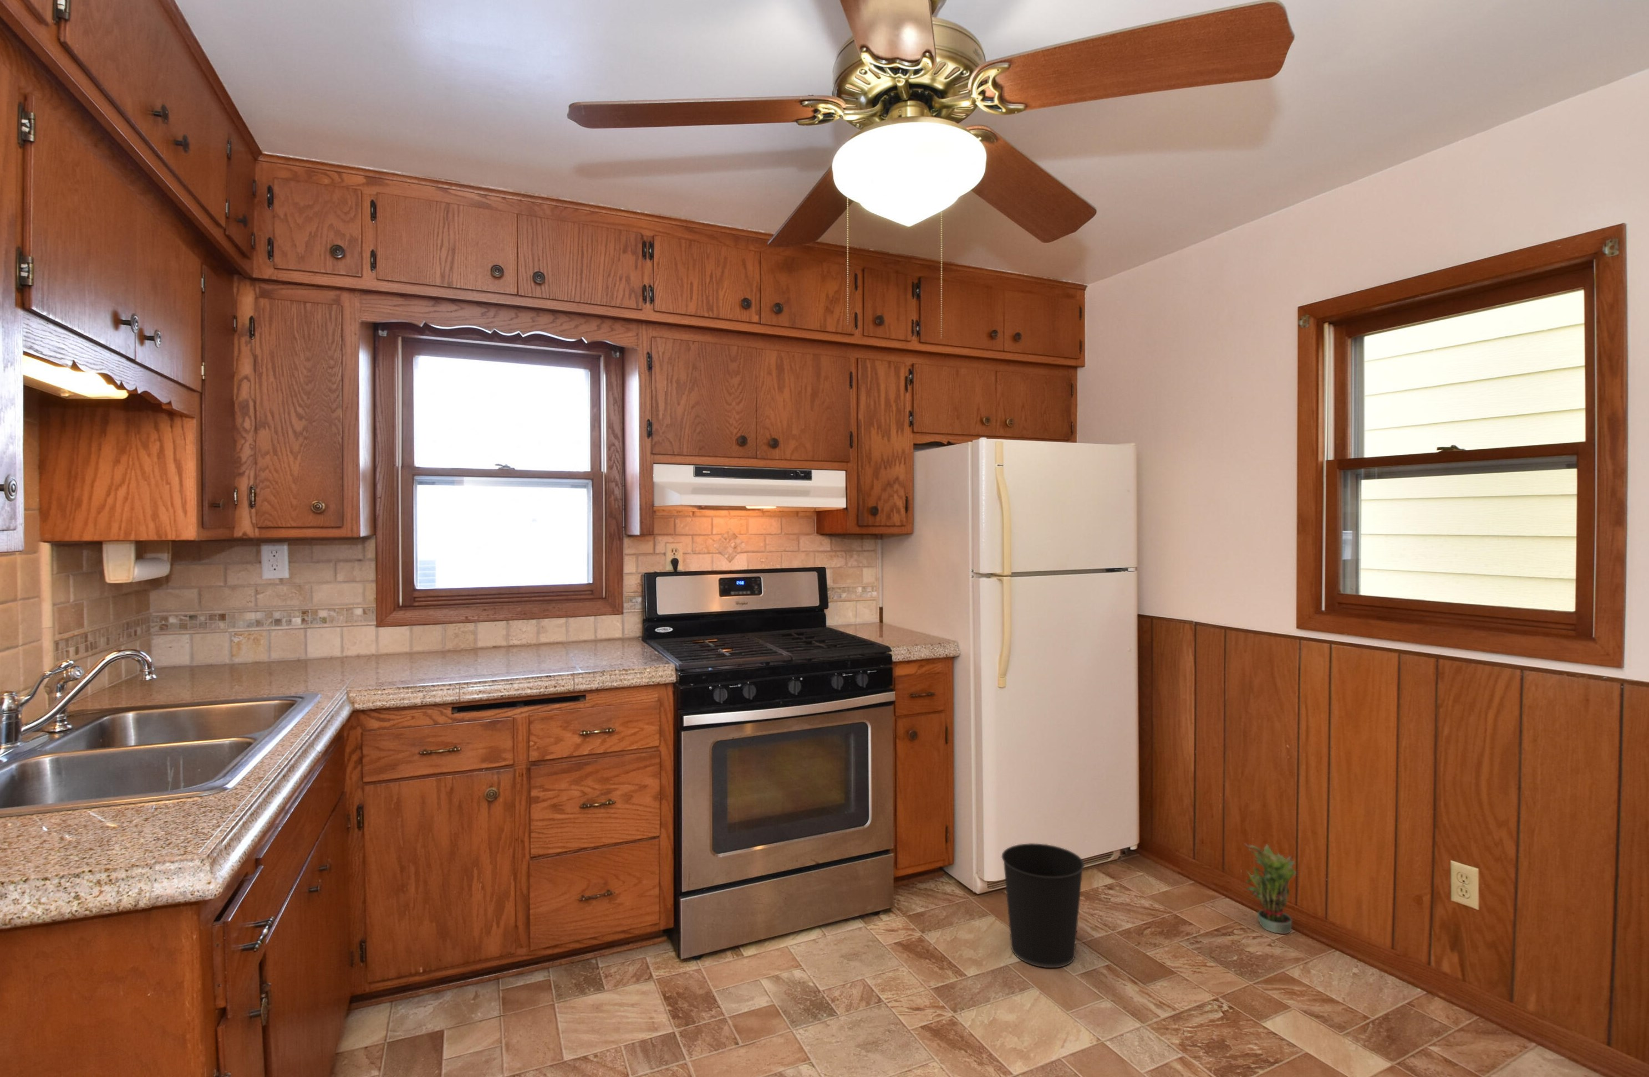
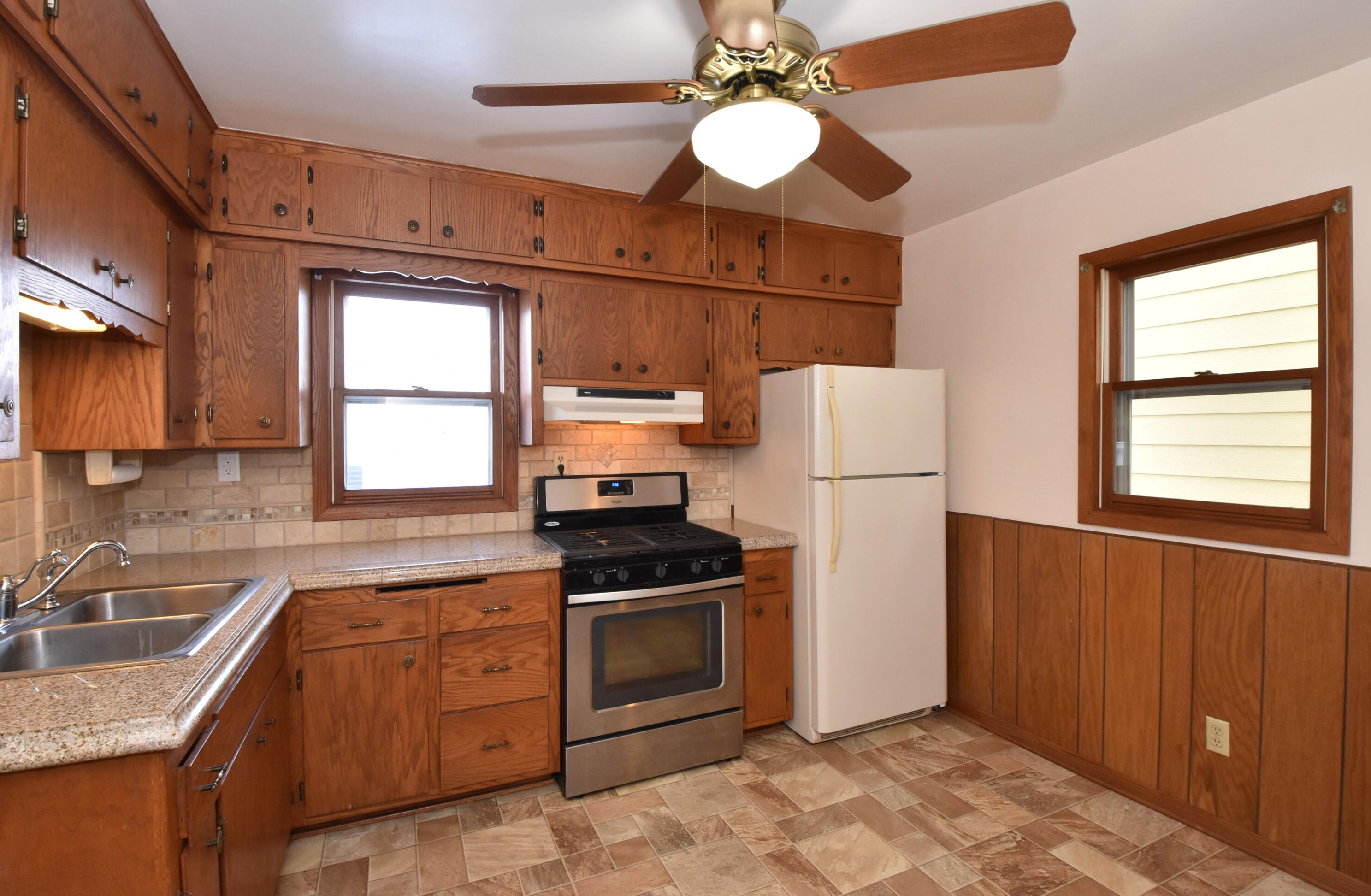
- wastebasket (1043, 905)
- potted plant (1267, 883)
